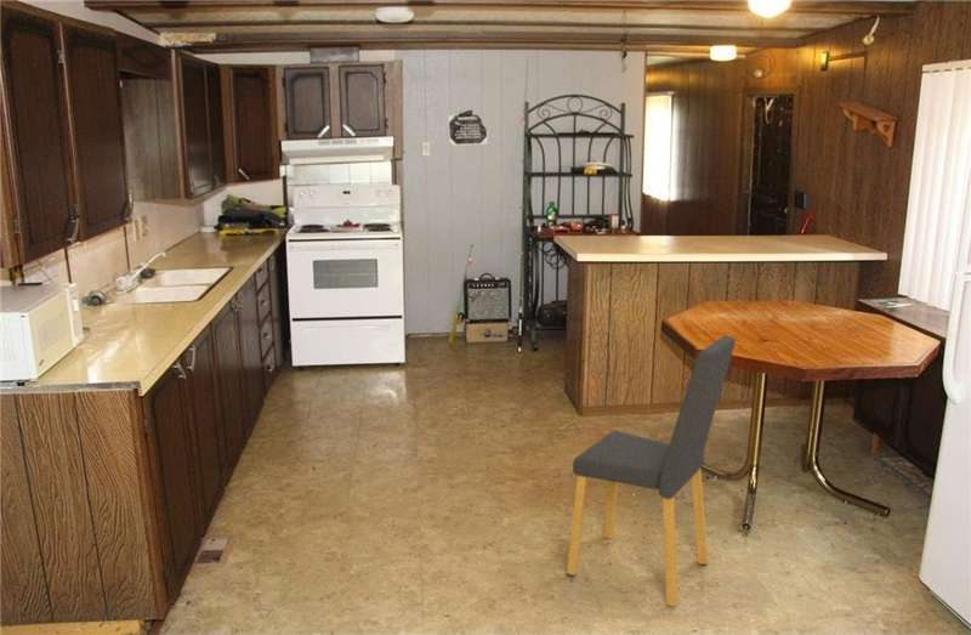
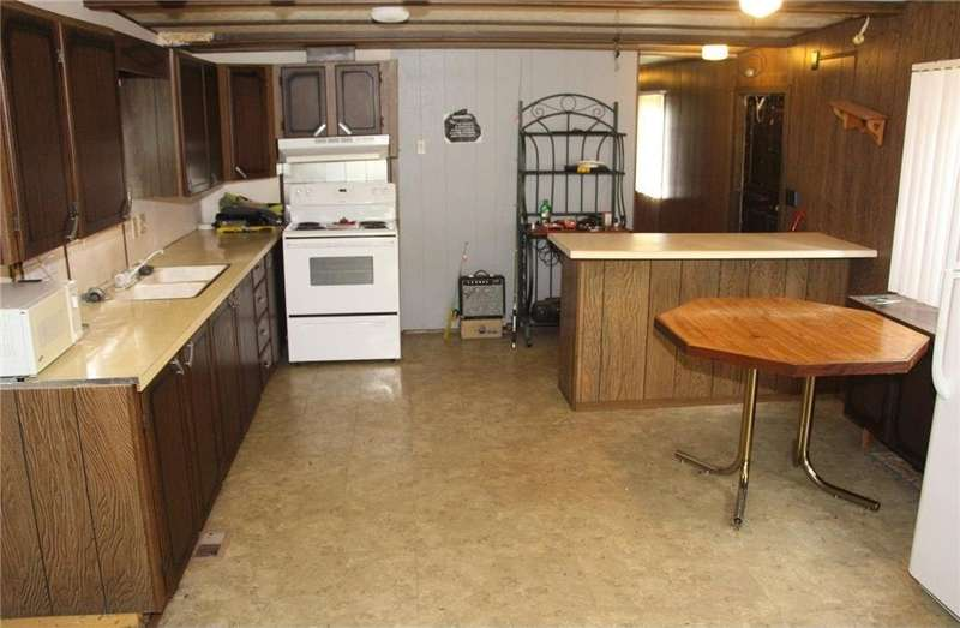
- dining chair (646, 455)
